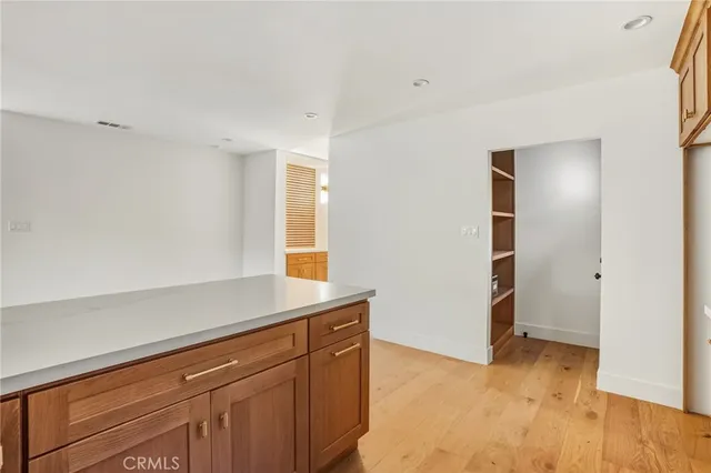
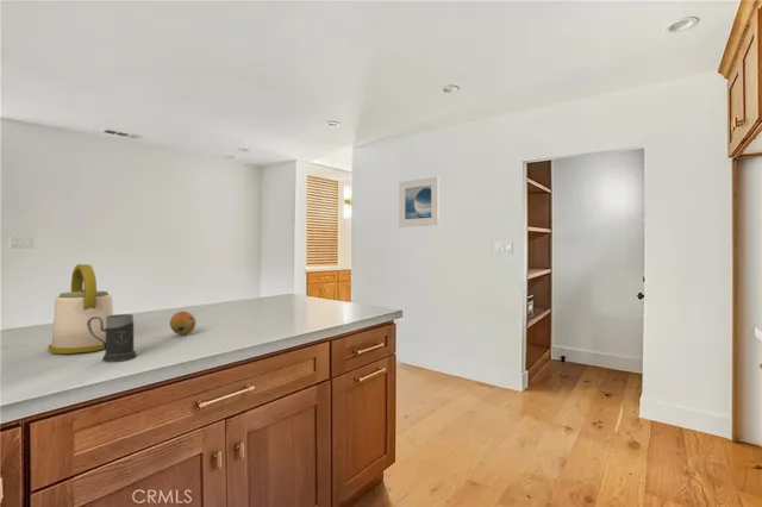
+ fruit (182, 323)
+ mug (112, 336)
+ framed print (418, 202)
+ kettle (82, 305)
